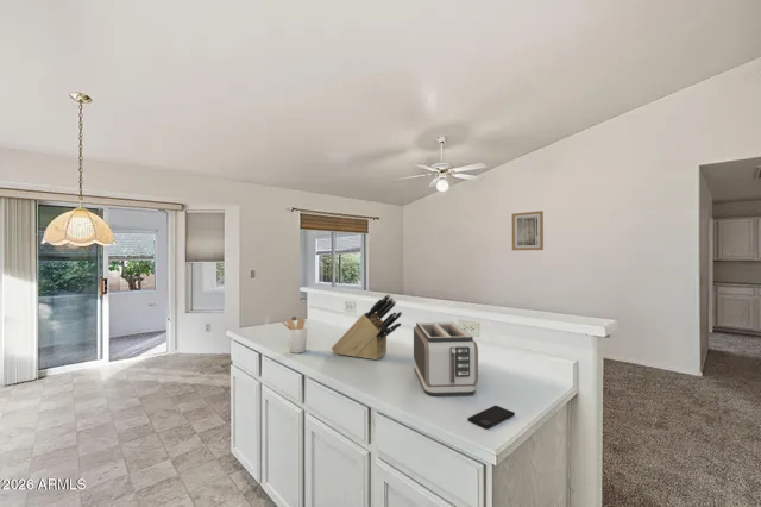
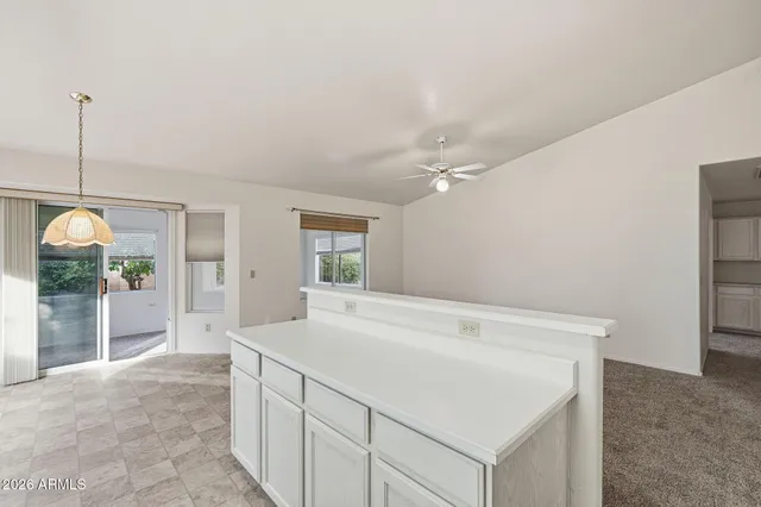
- utensil holder (293, 333)
- knife block (366, 324)
- smartphone (491, 415)
- toaster (442, 355)
- wall art (527, 231)
